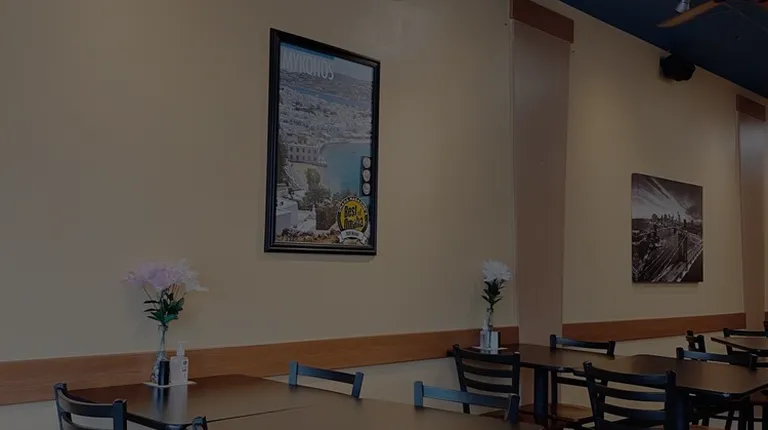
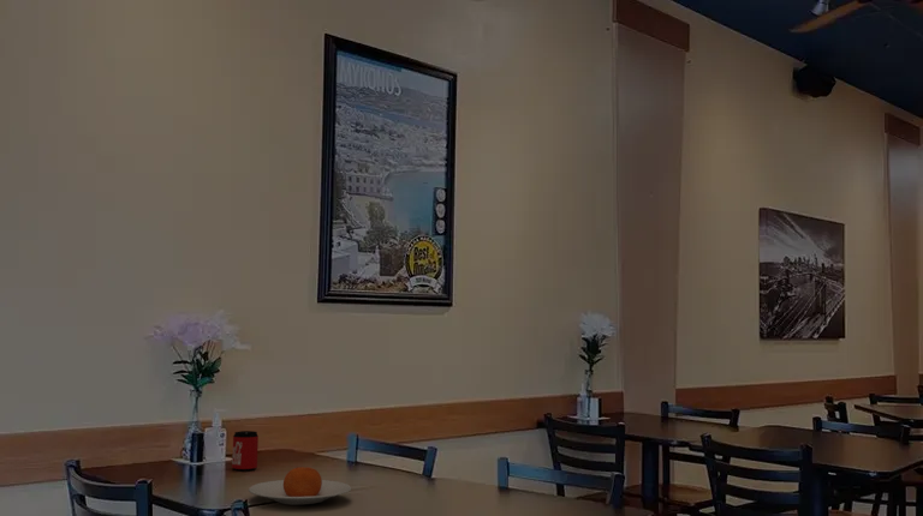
+ plate (299, 484)
+ can (245, 450)
